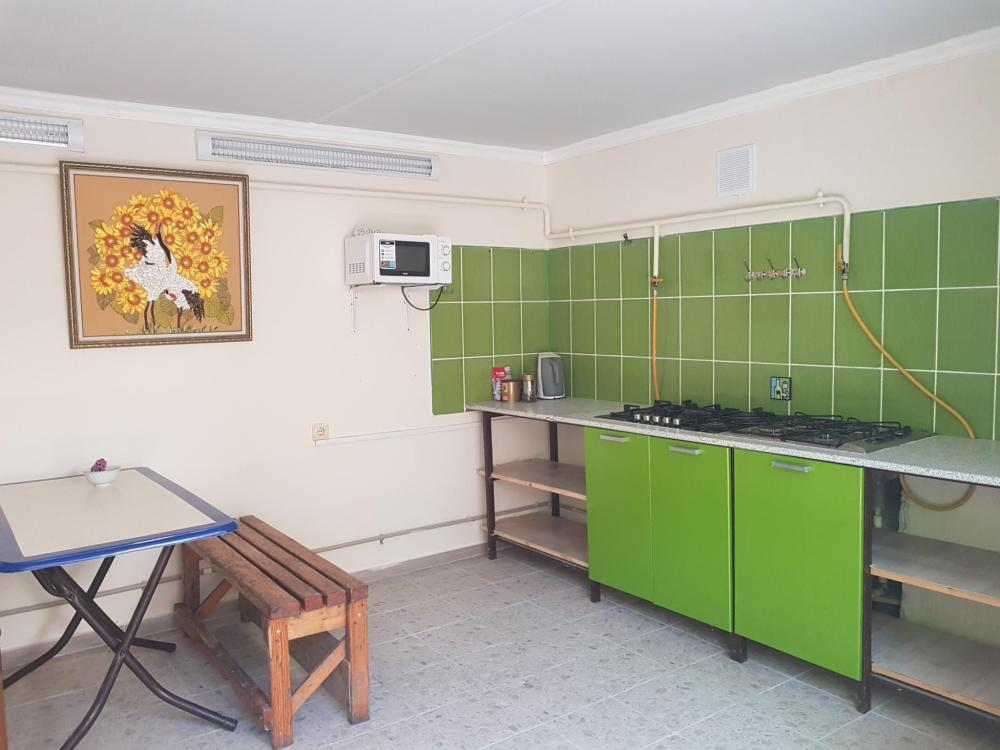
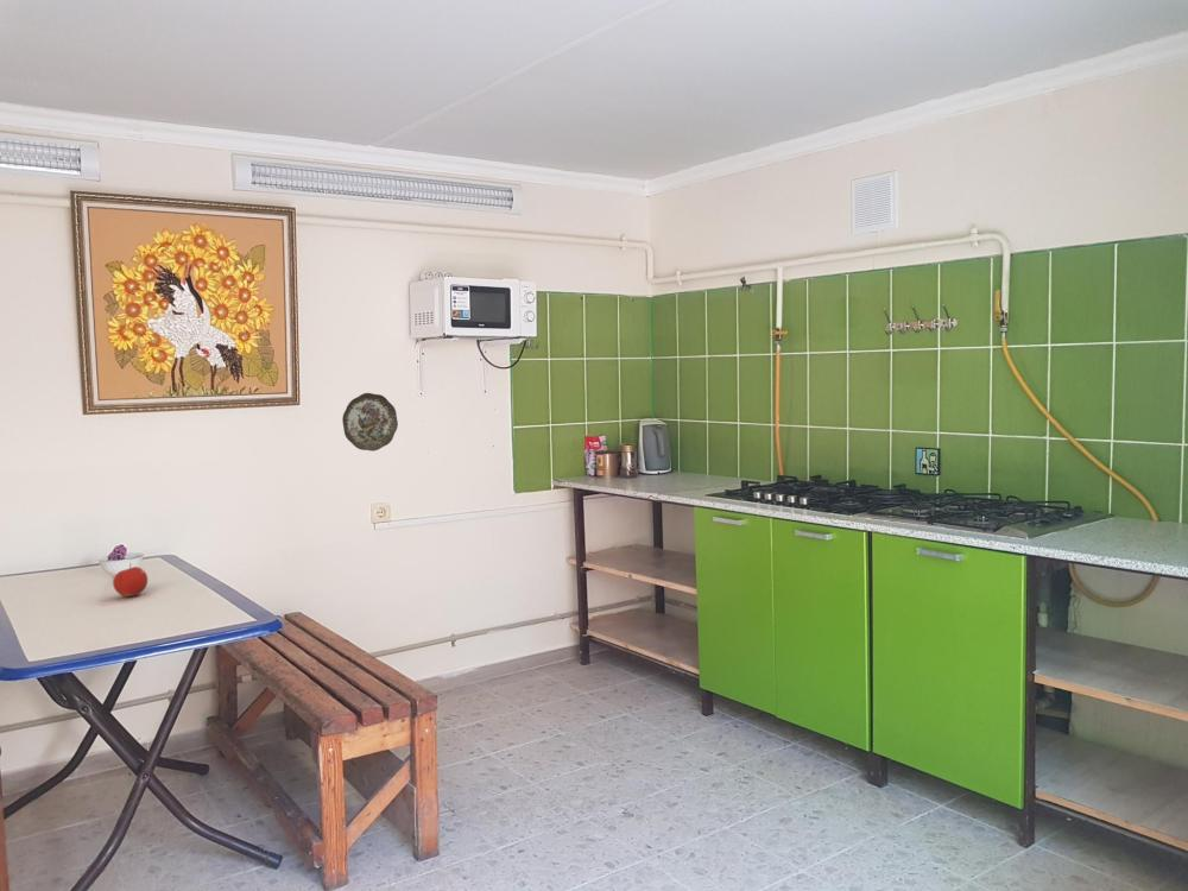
+ fruit (129, 579)
+ decorative plate (369, 422)
